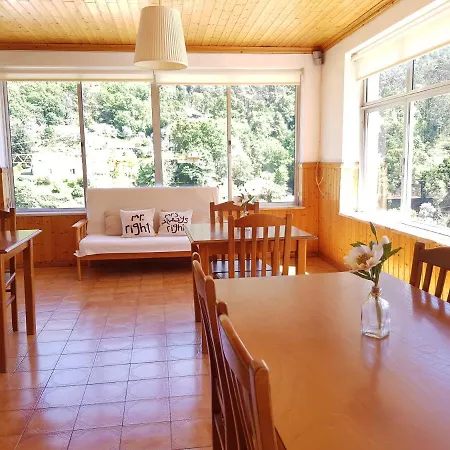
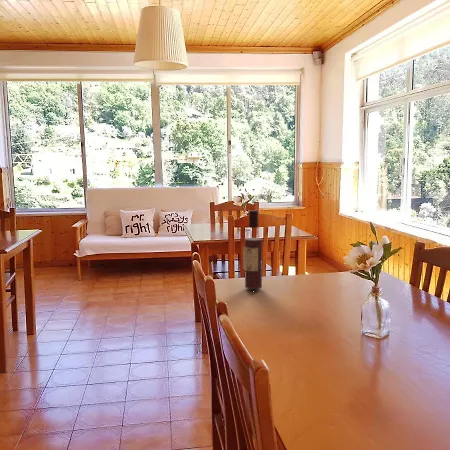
+ wine bottle (253, 250)
